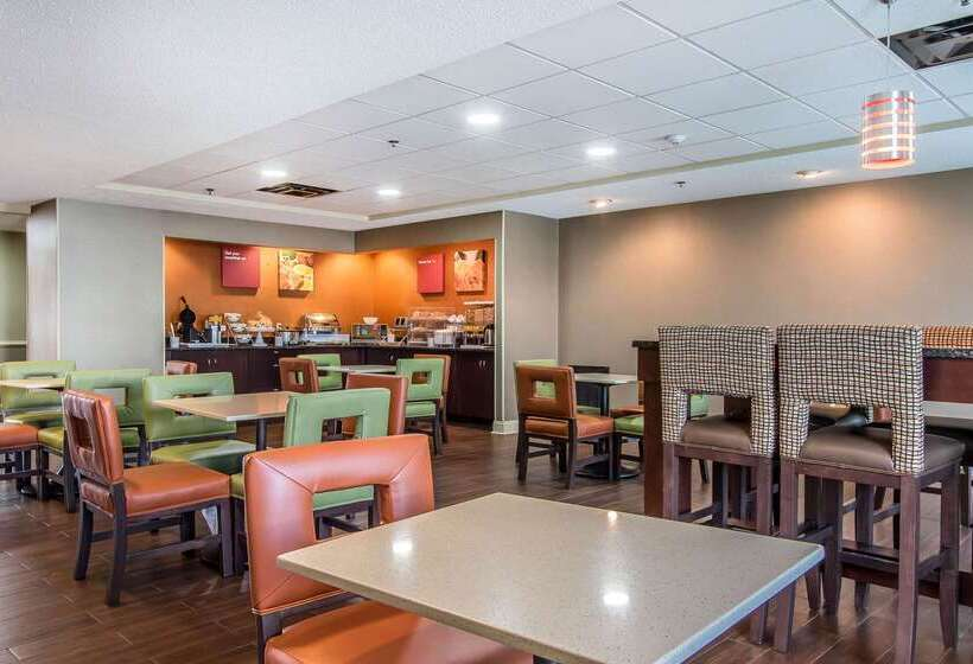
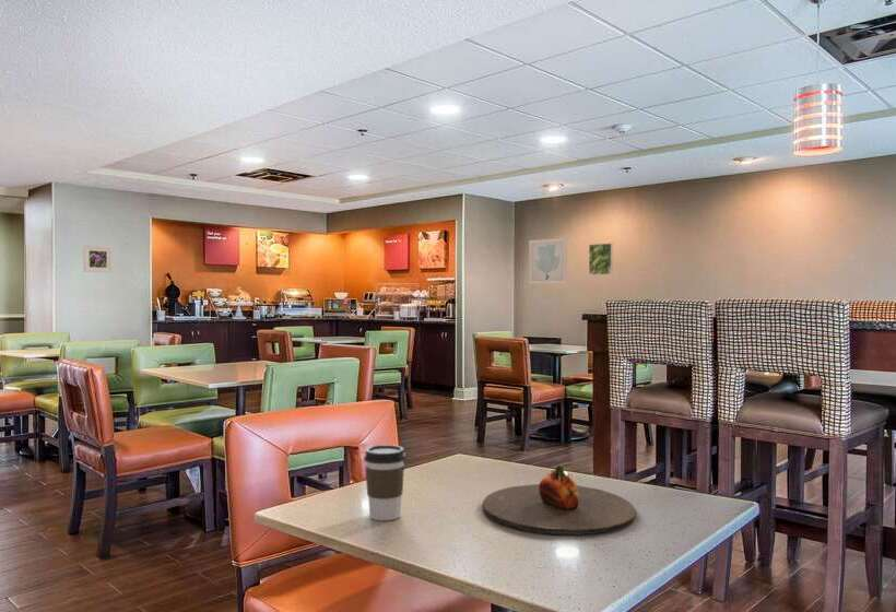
+ wall art (547, 261)
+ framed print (600, 259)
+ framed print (97, 259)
+ coffee cup (385, 482)
+ plate (557, 487)
